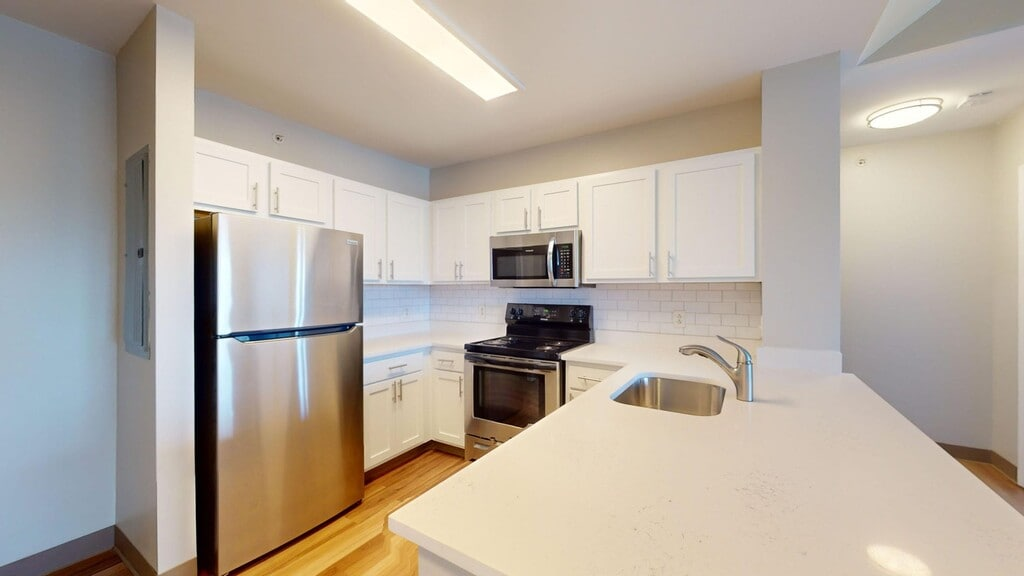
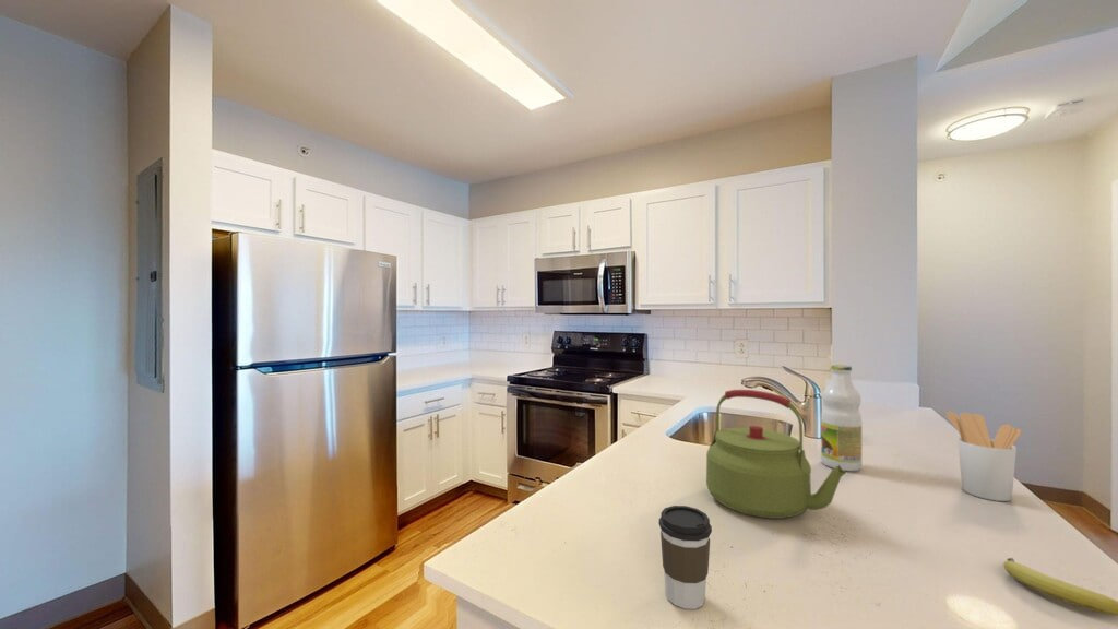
+ kettle (771, 449)
+ fruit (1051, 581)
+ bottle (841, 415)
+ coffee cup (685, 556)
+ utensil holder (978, 452)
